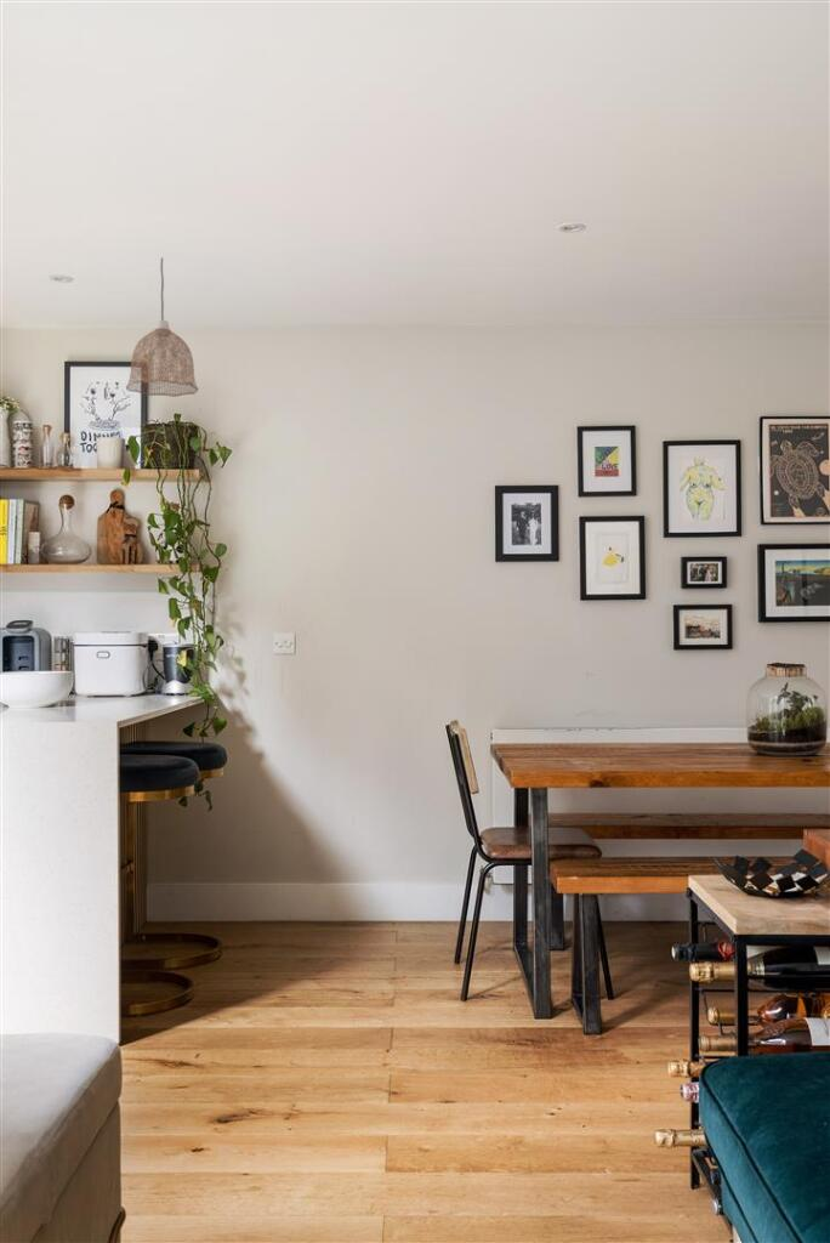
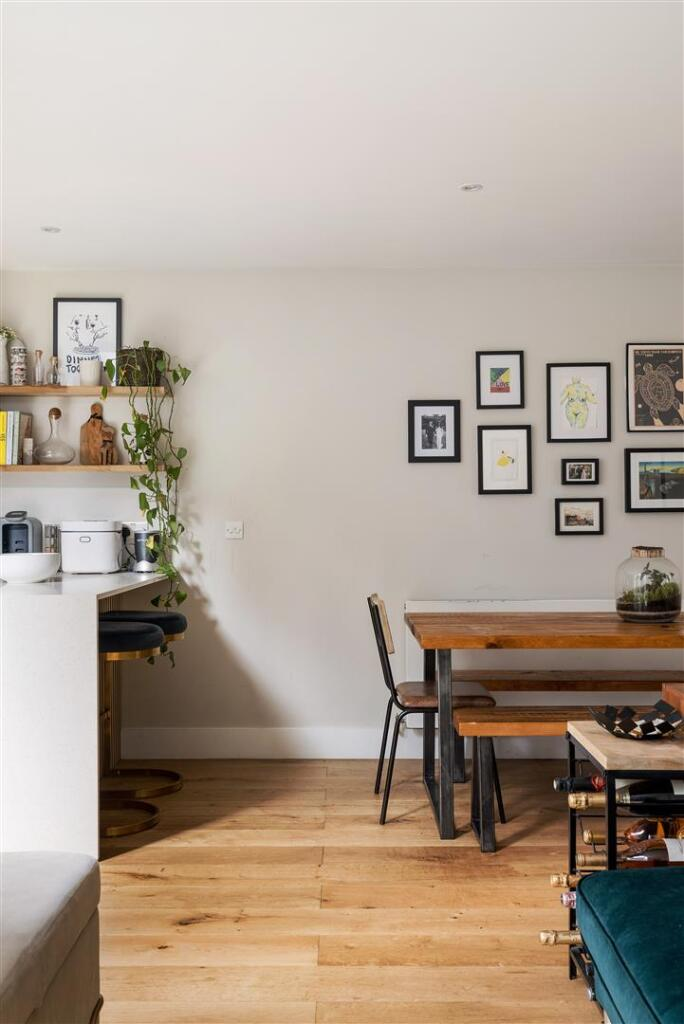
- pendant lamp (161, 323)
